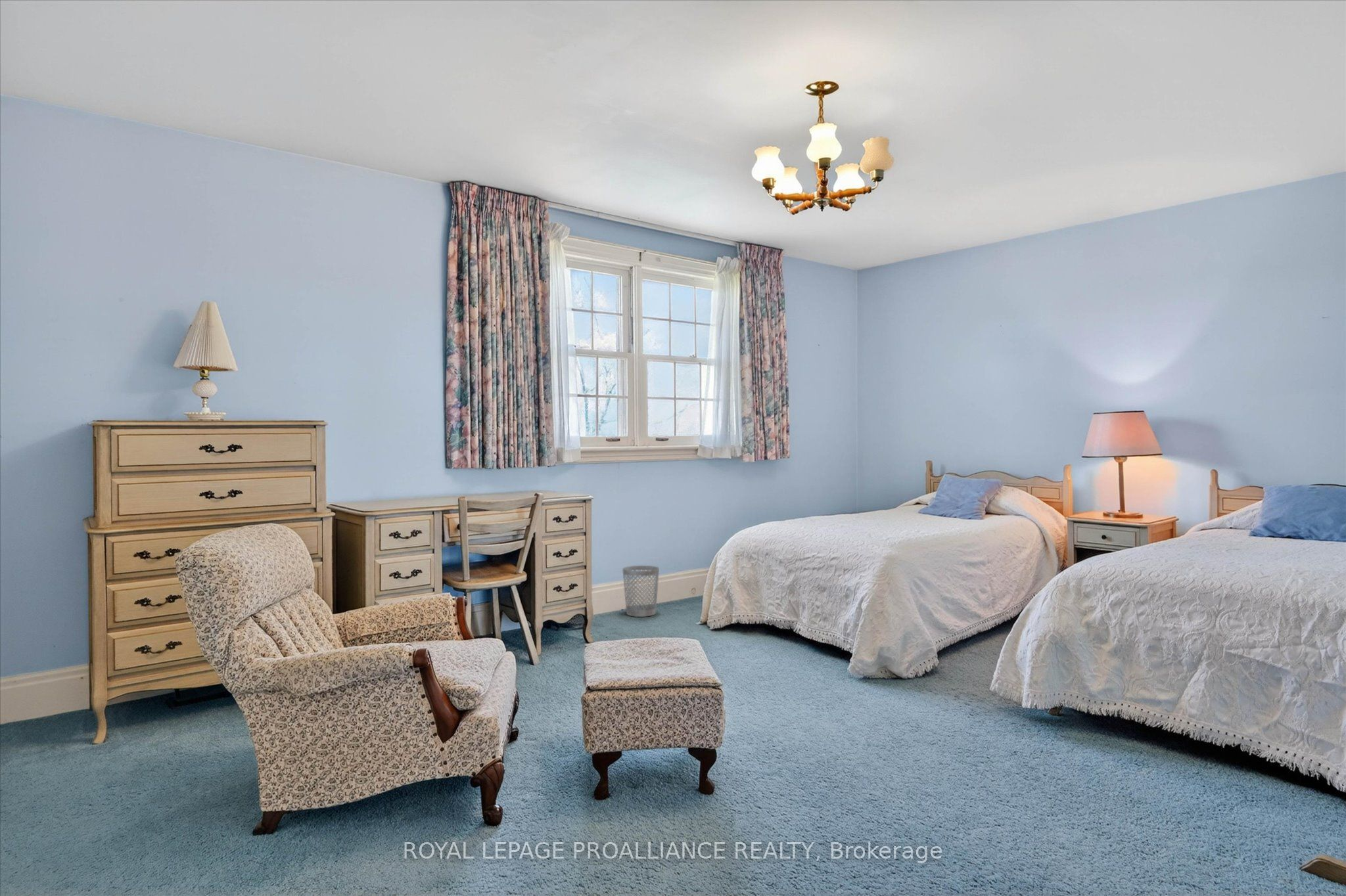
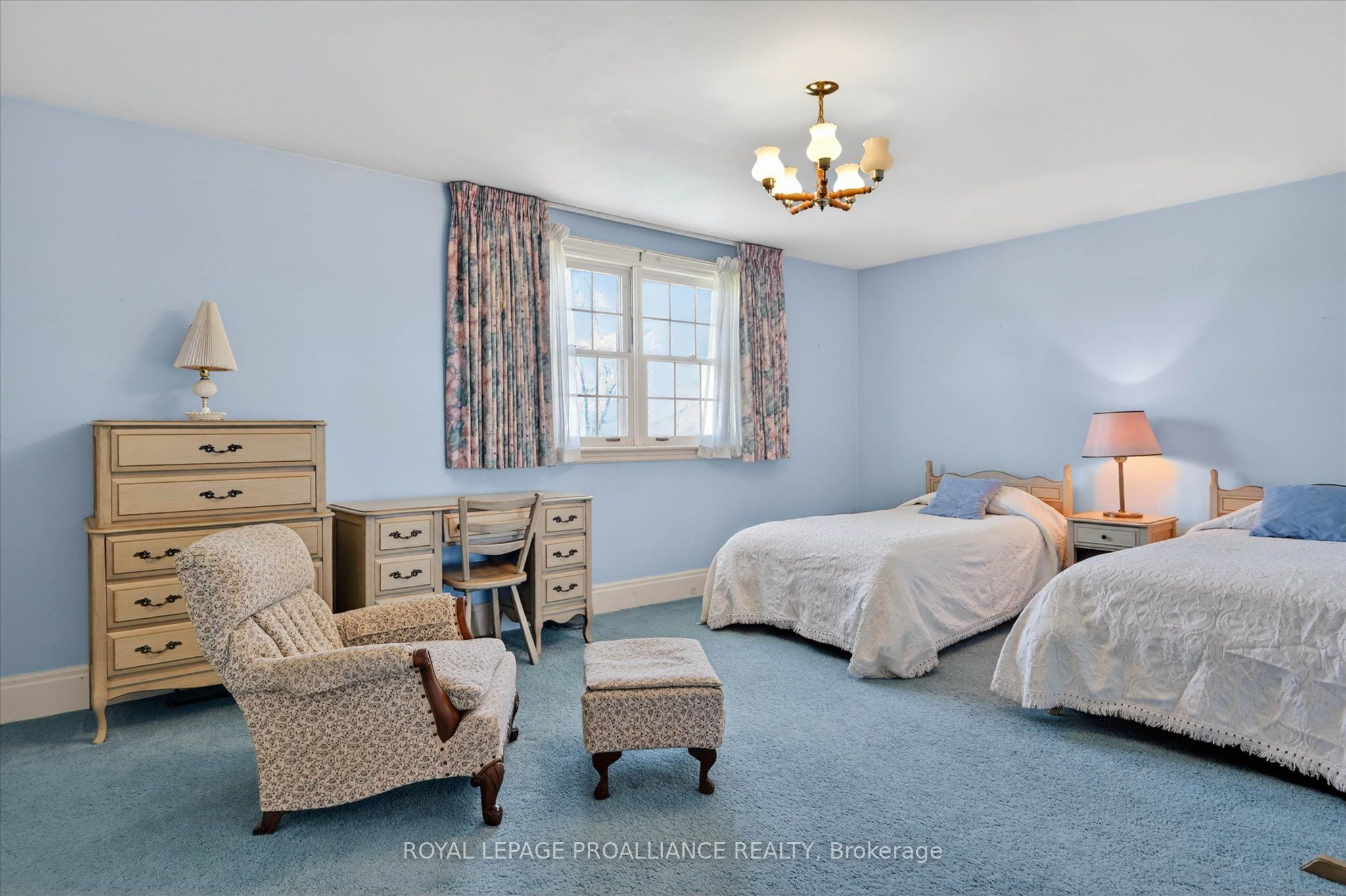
- wastebasket (641, 591)
